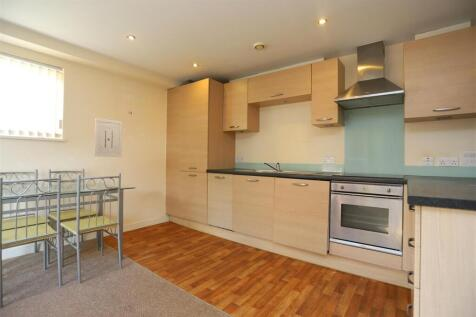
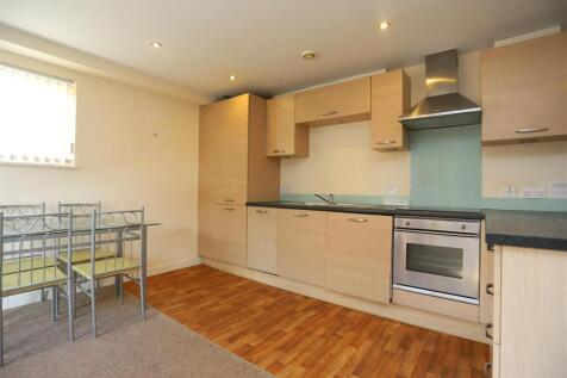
- wall art (108, 138)
